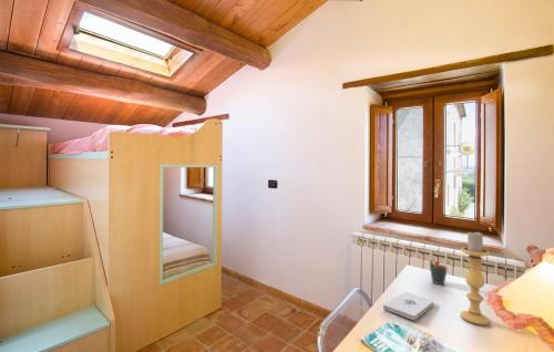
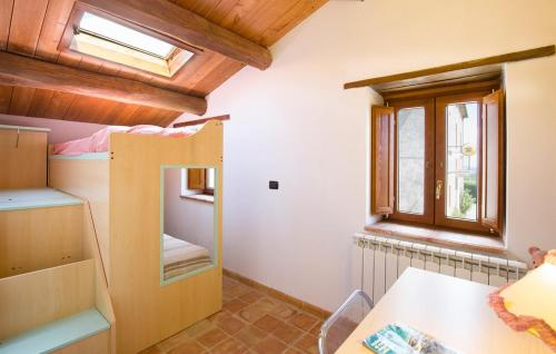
- notepad (409, 304)
- pen holder (438, 270)
- candle holder (474, 275)
